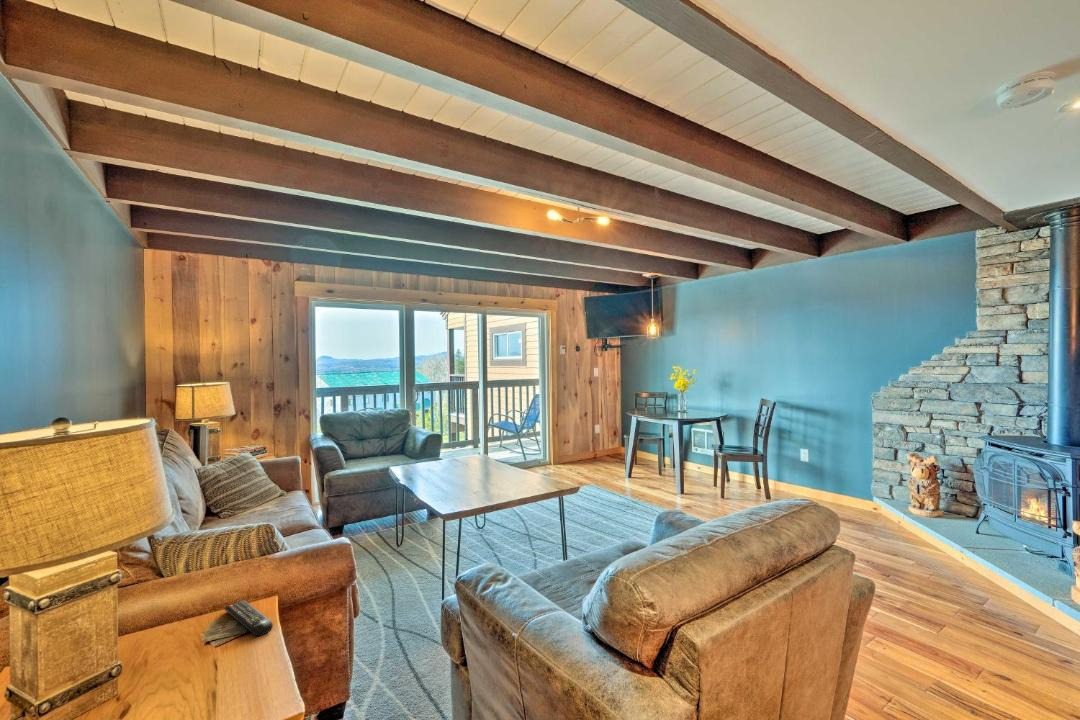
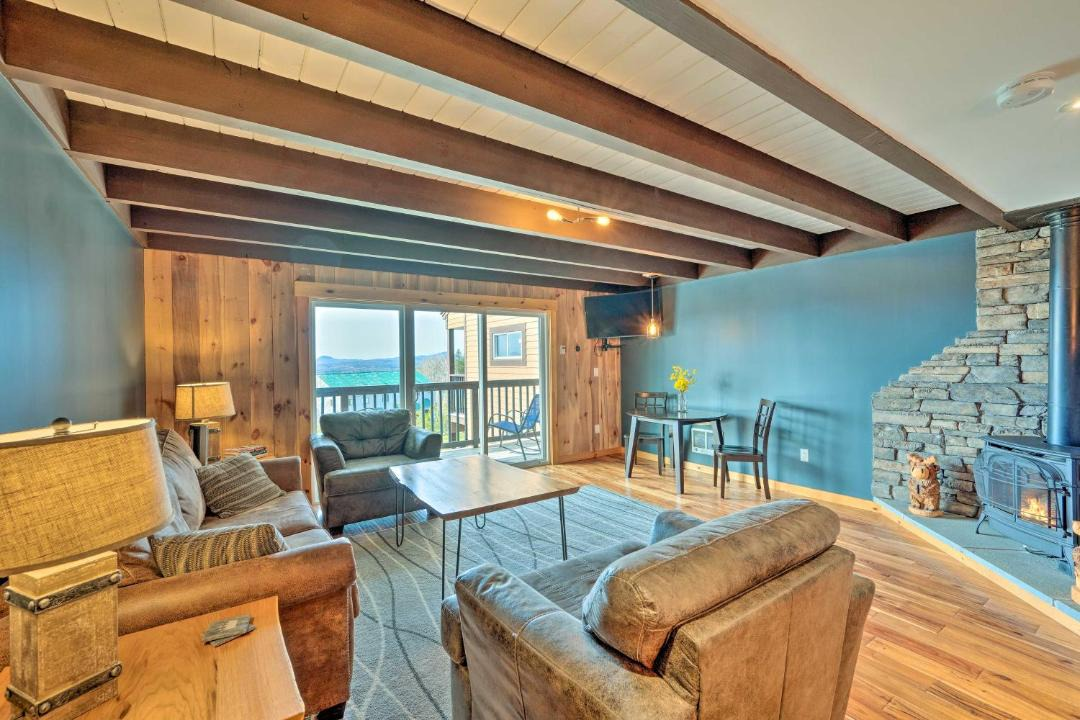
- remote control (247, 616)
